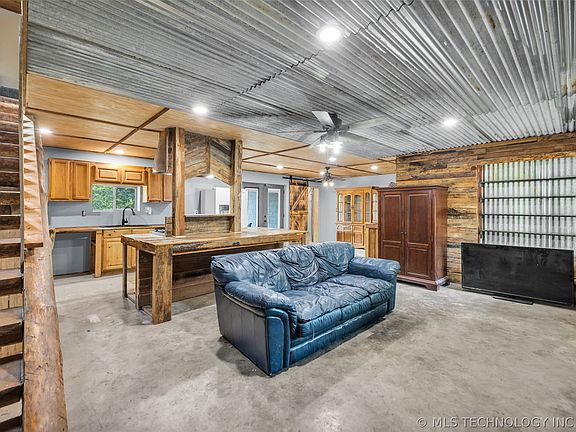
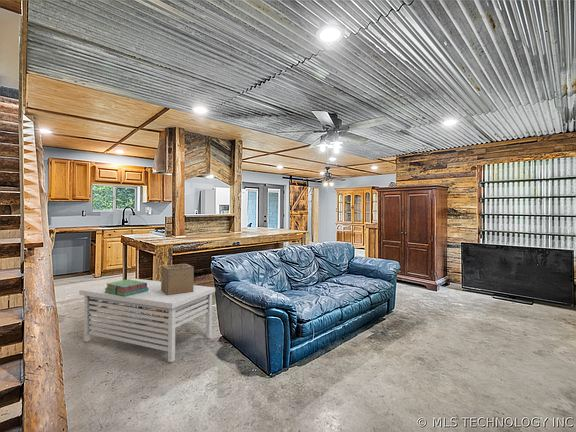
+ decorative box (177, 278)
+ coffee table (149, 313)
+ stack of books (126, 287)
